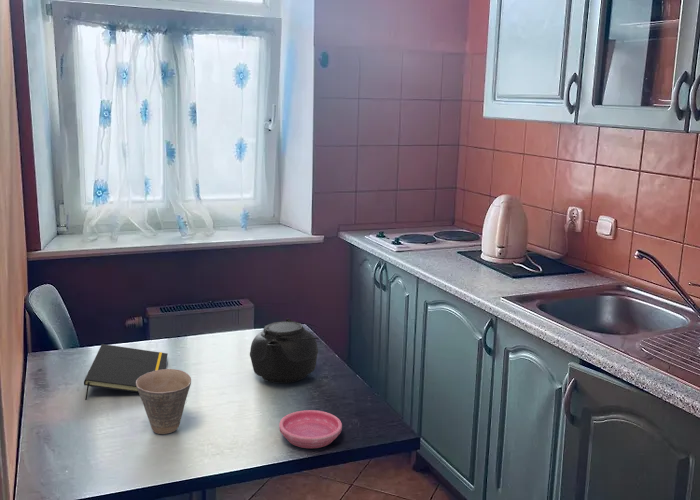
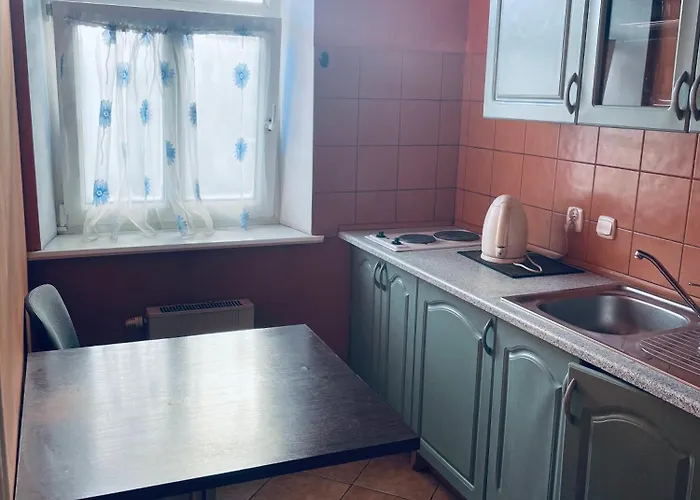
- cup (164, 404)
- saucer (310, 430)
- notepad (129, 368)
- teapot (282, 354)
